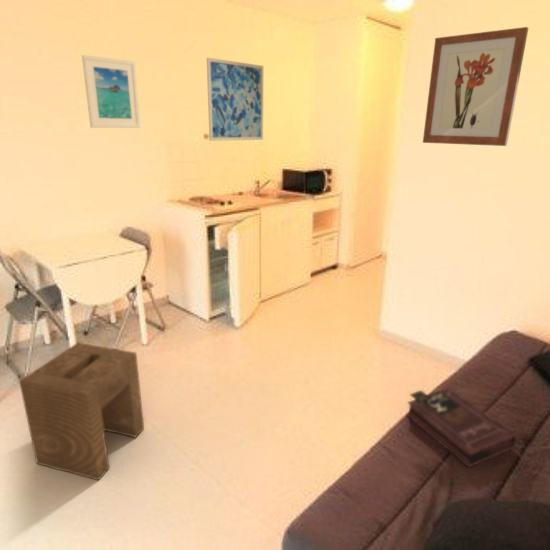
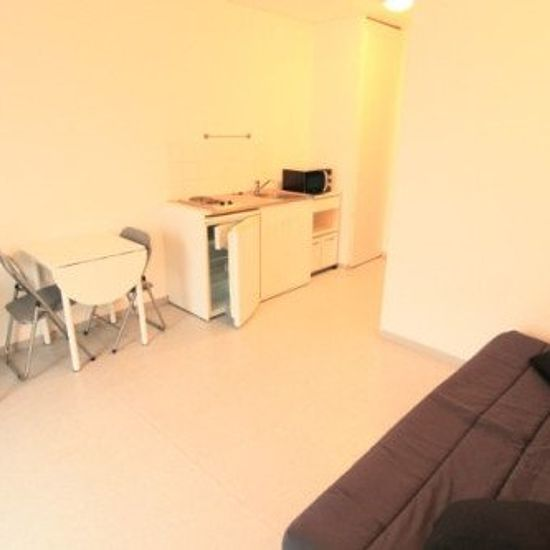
- wall art (237, 102)
- stool (87, 406)
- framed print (113, 94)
- wall art (470, 90)
- book (455, 416)
